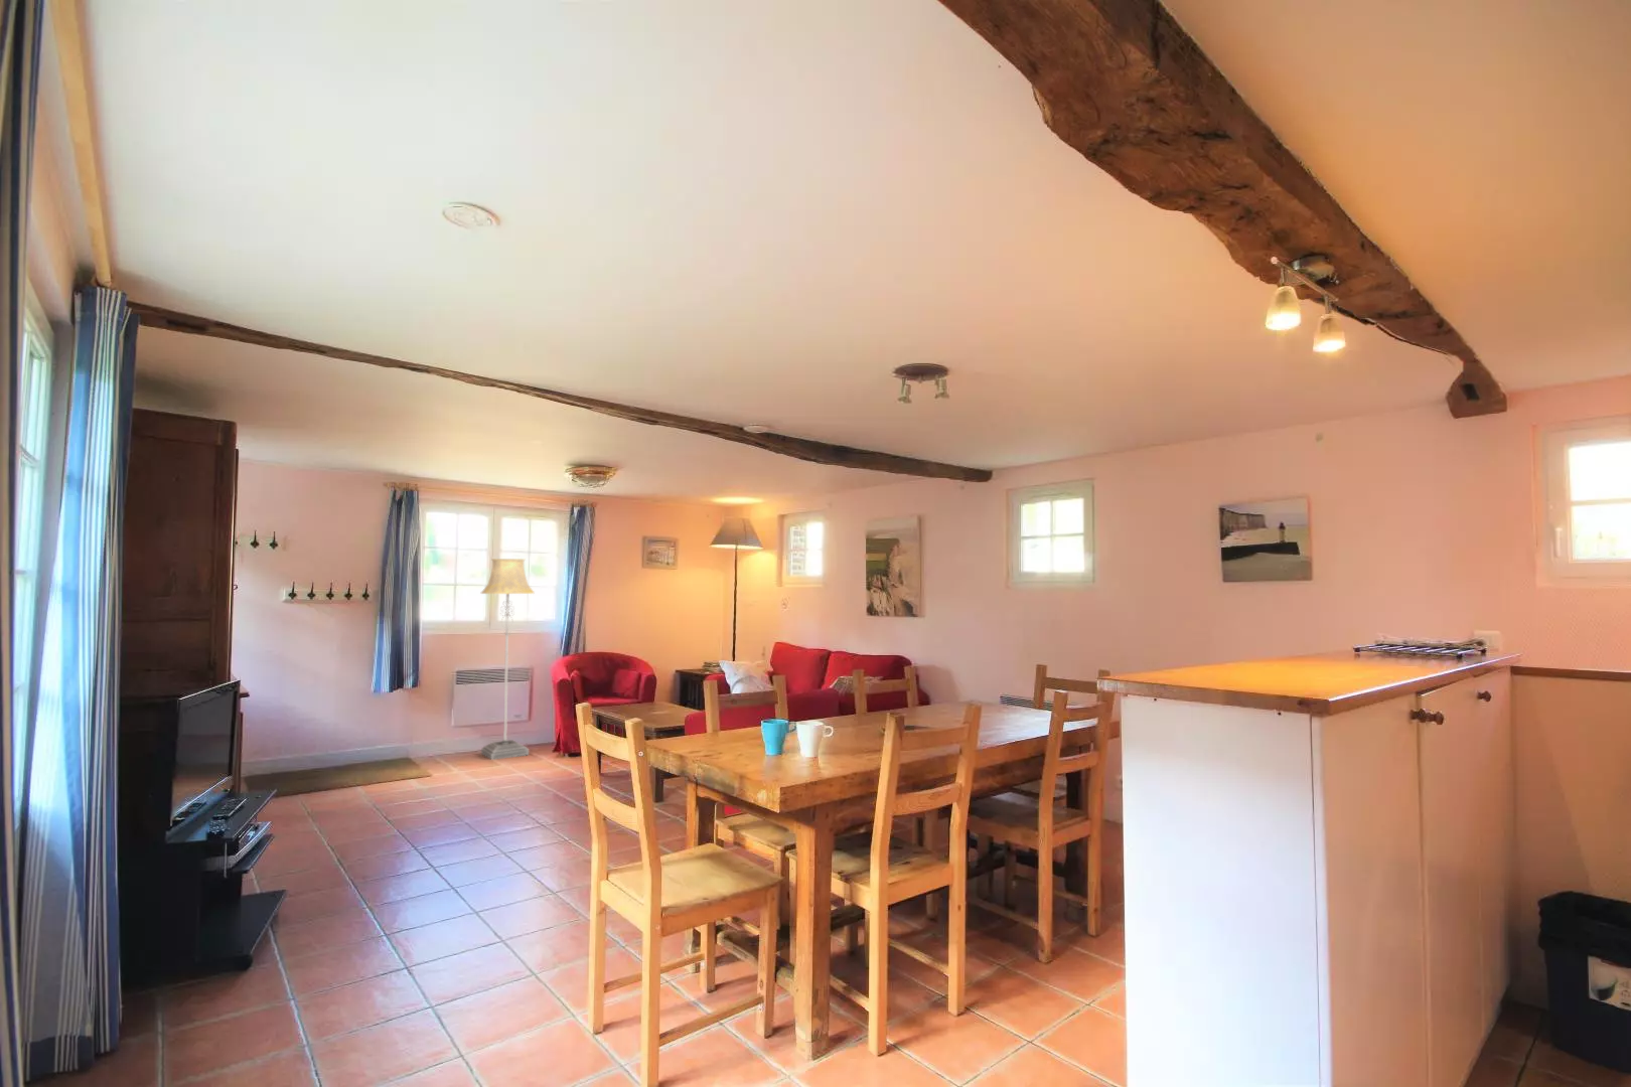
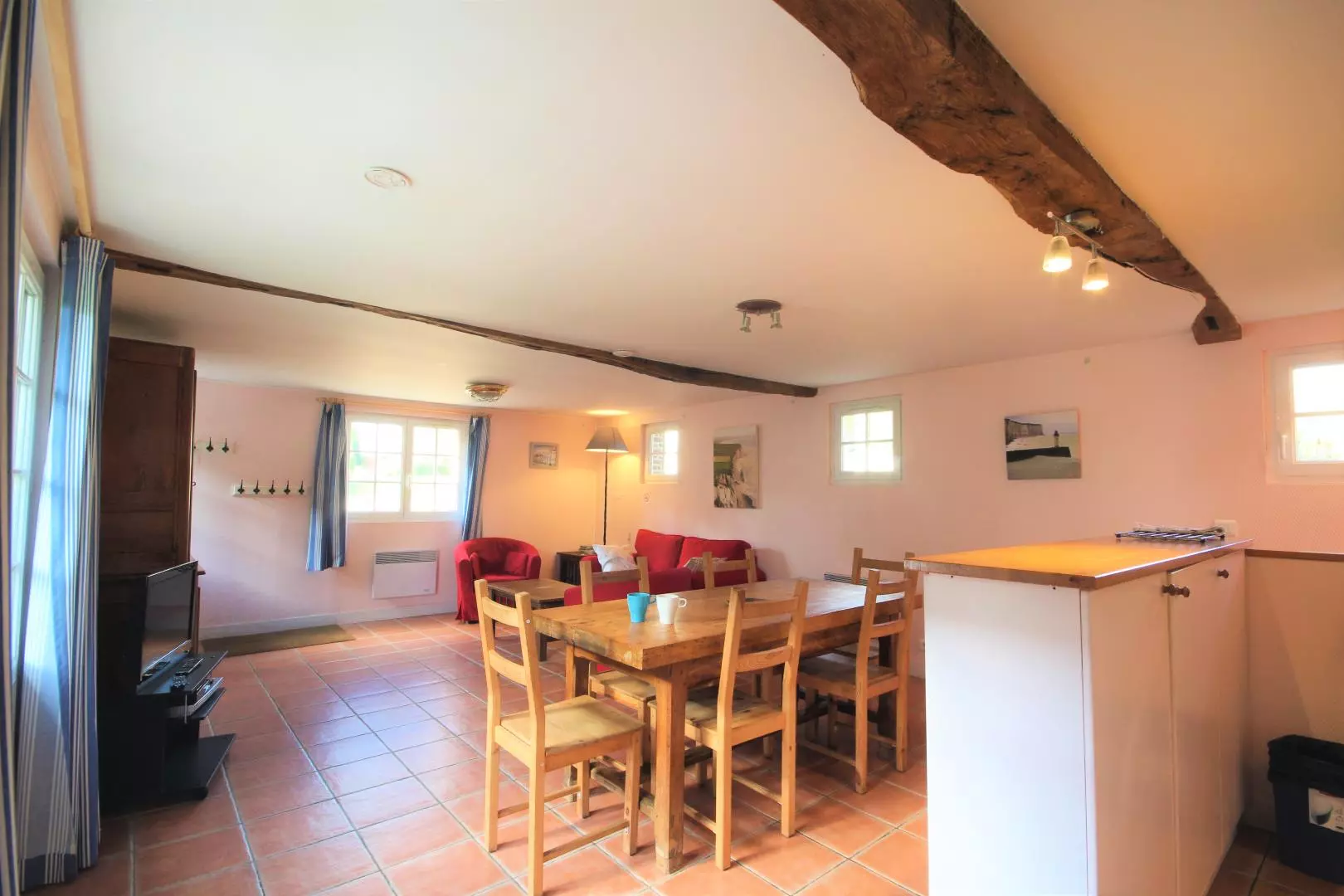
- floor lamp (506, 655)
